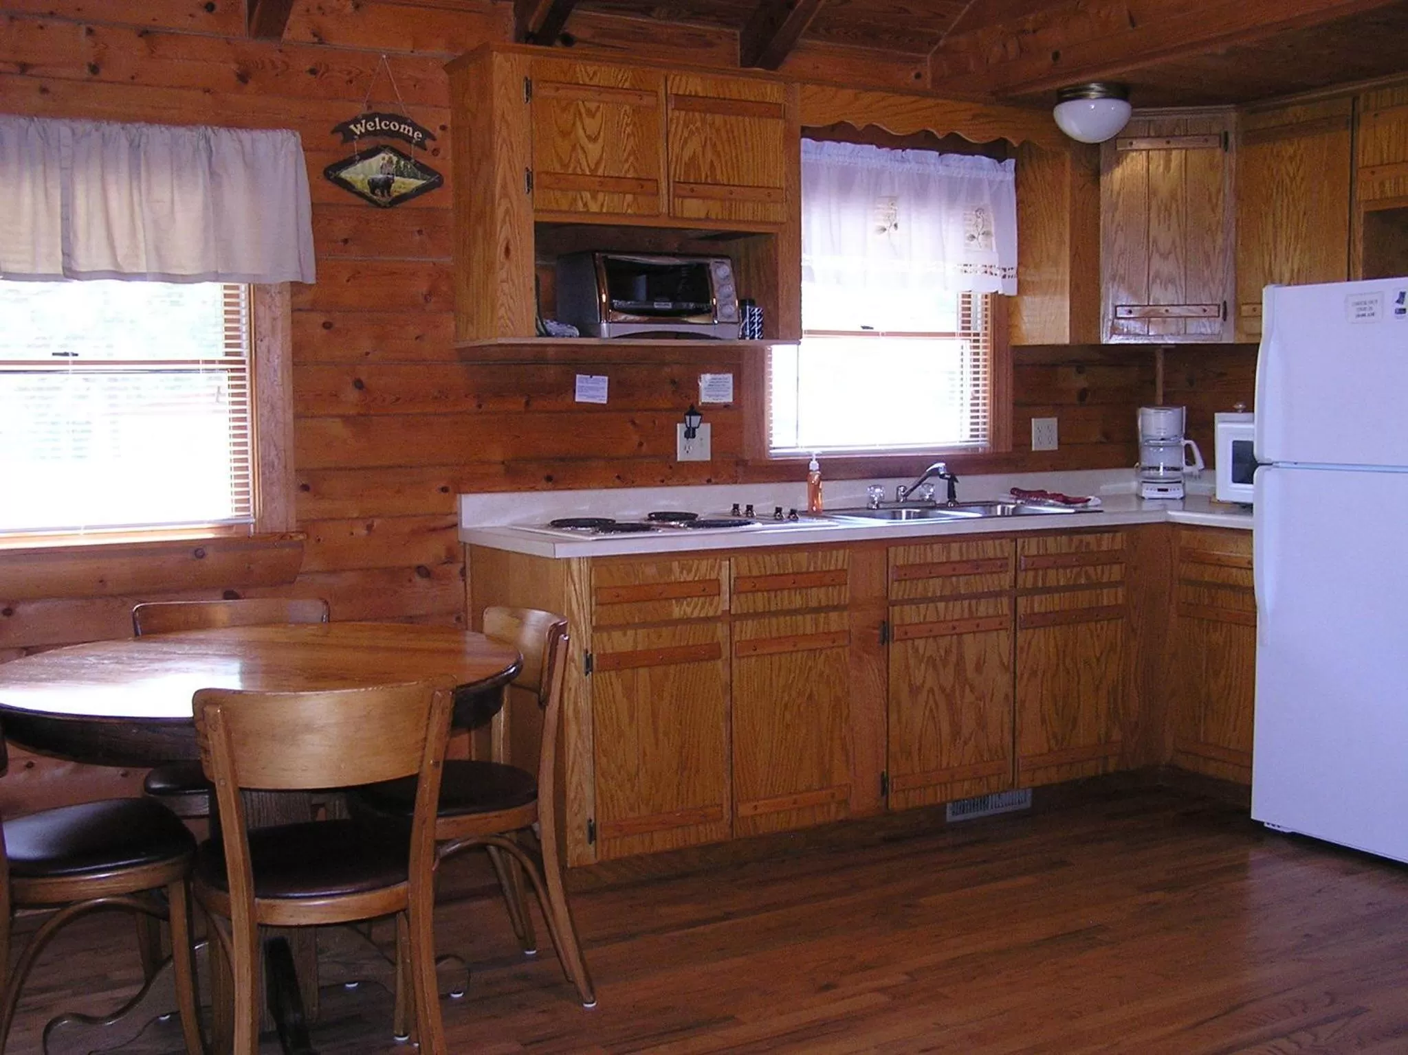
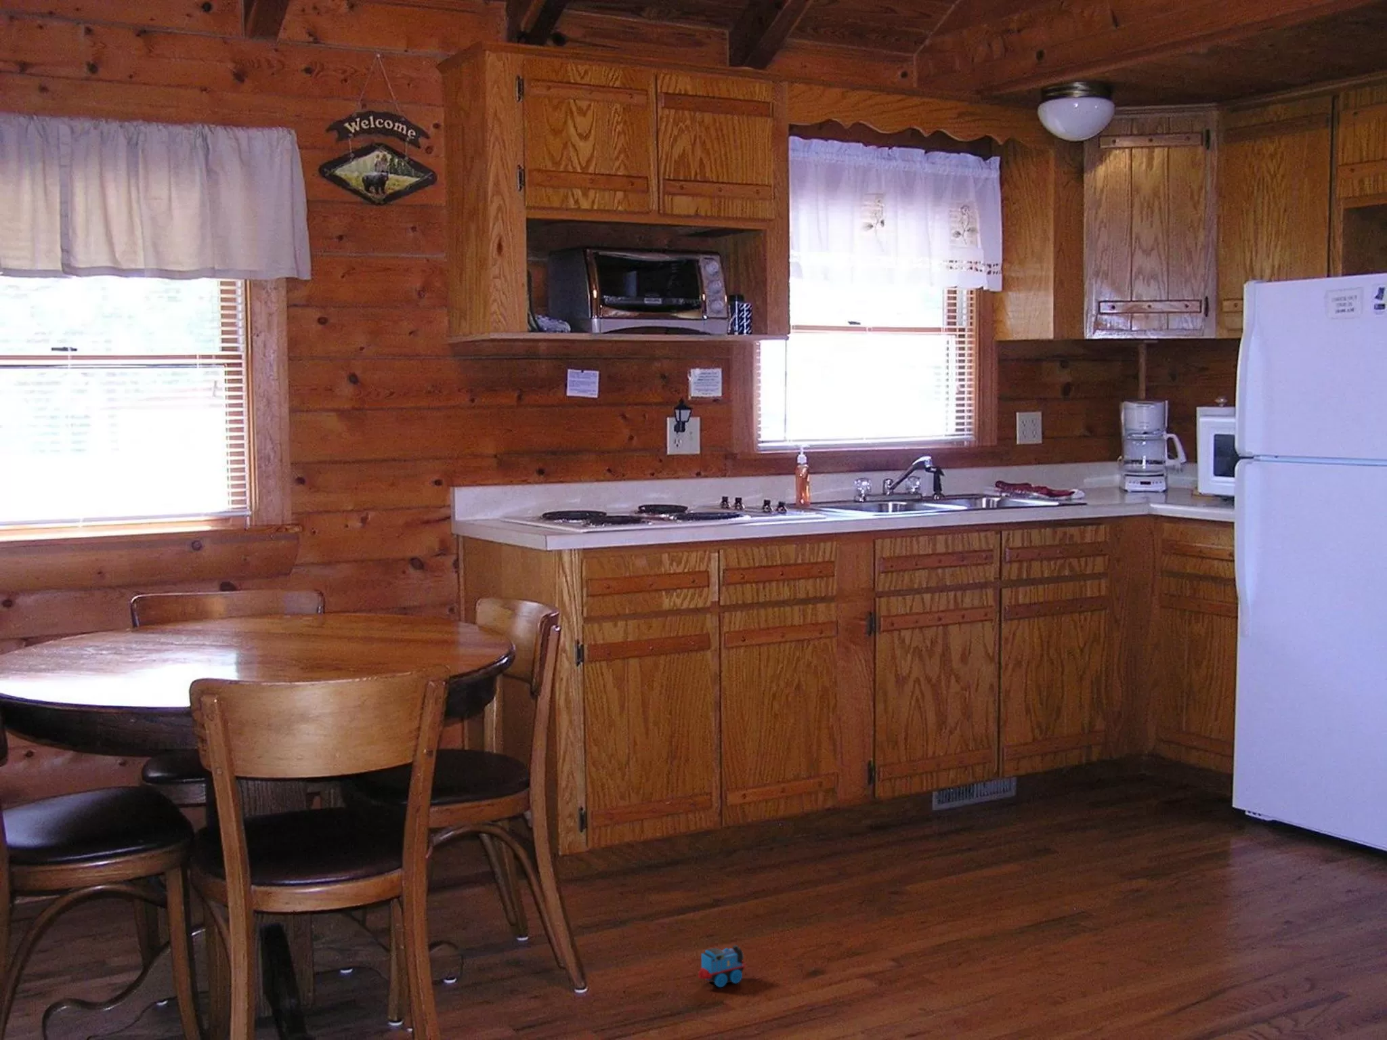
+ toy train (722, 965)
